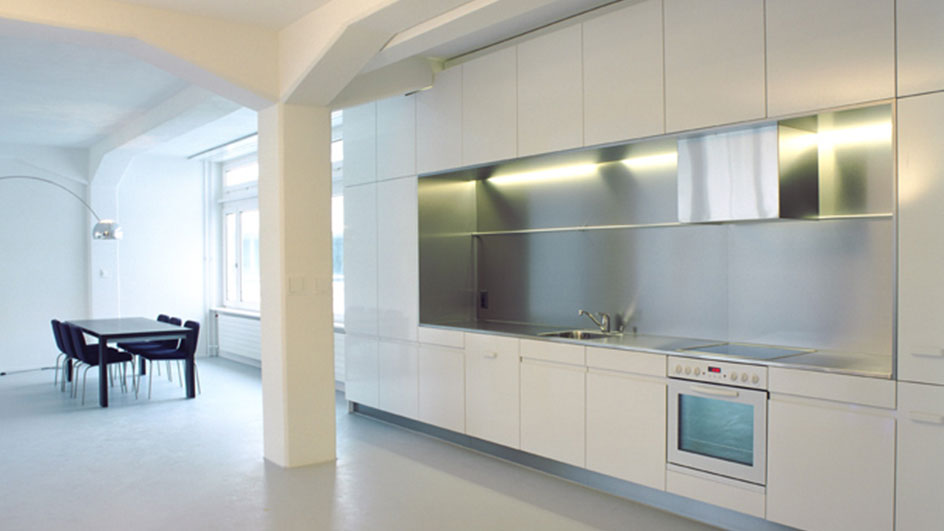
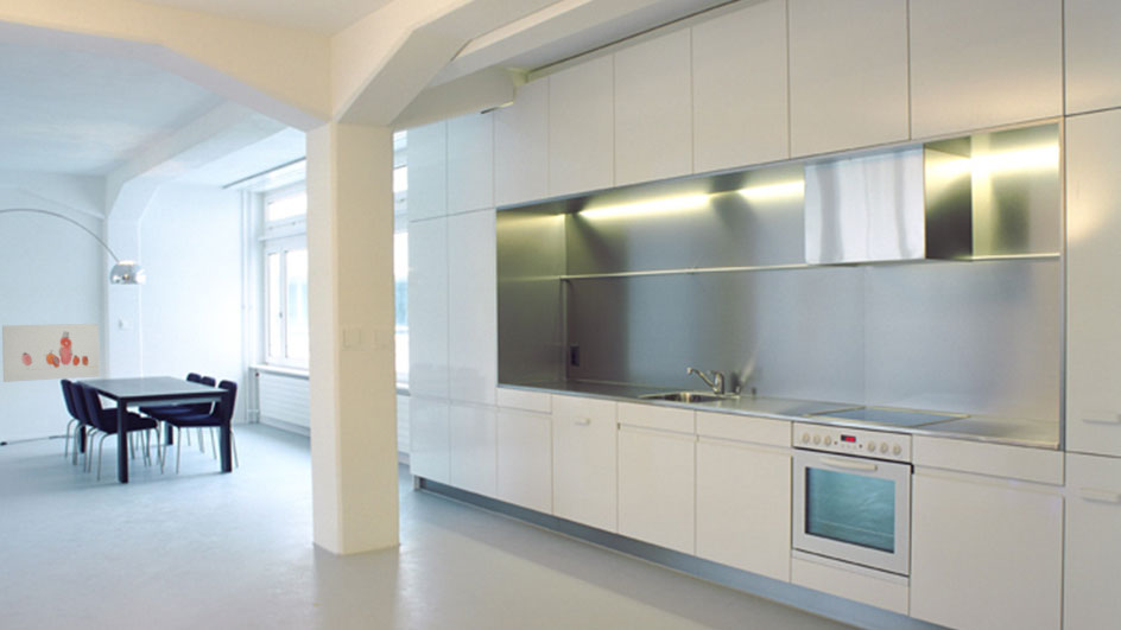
+ wall art (52, 351)
